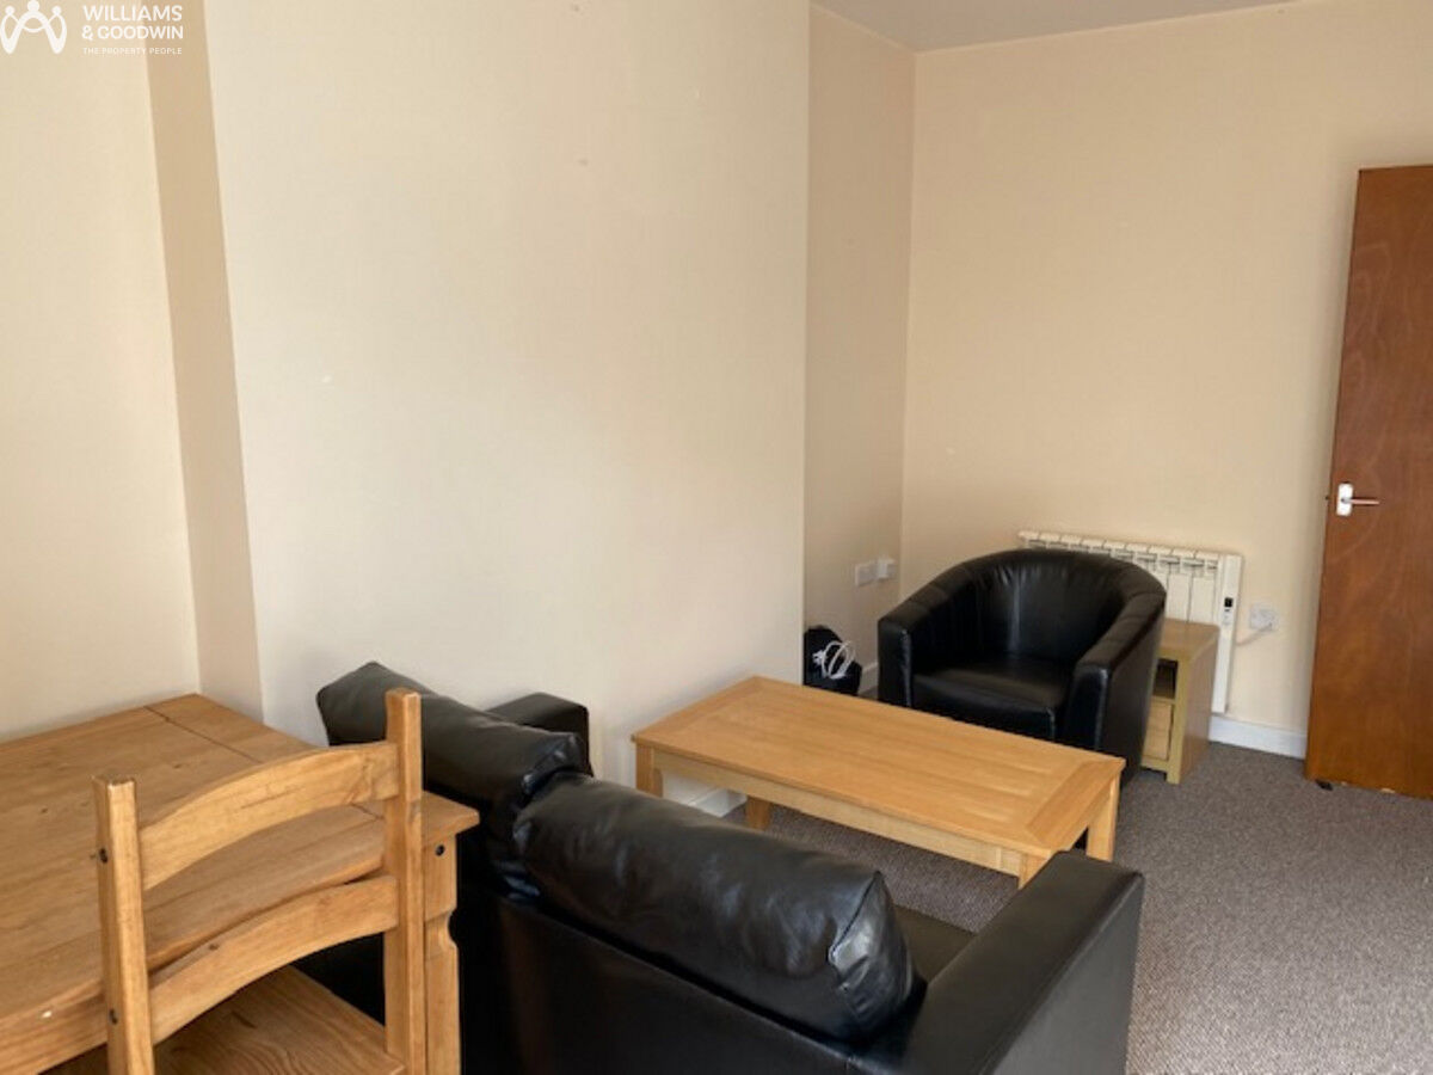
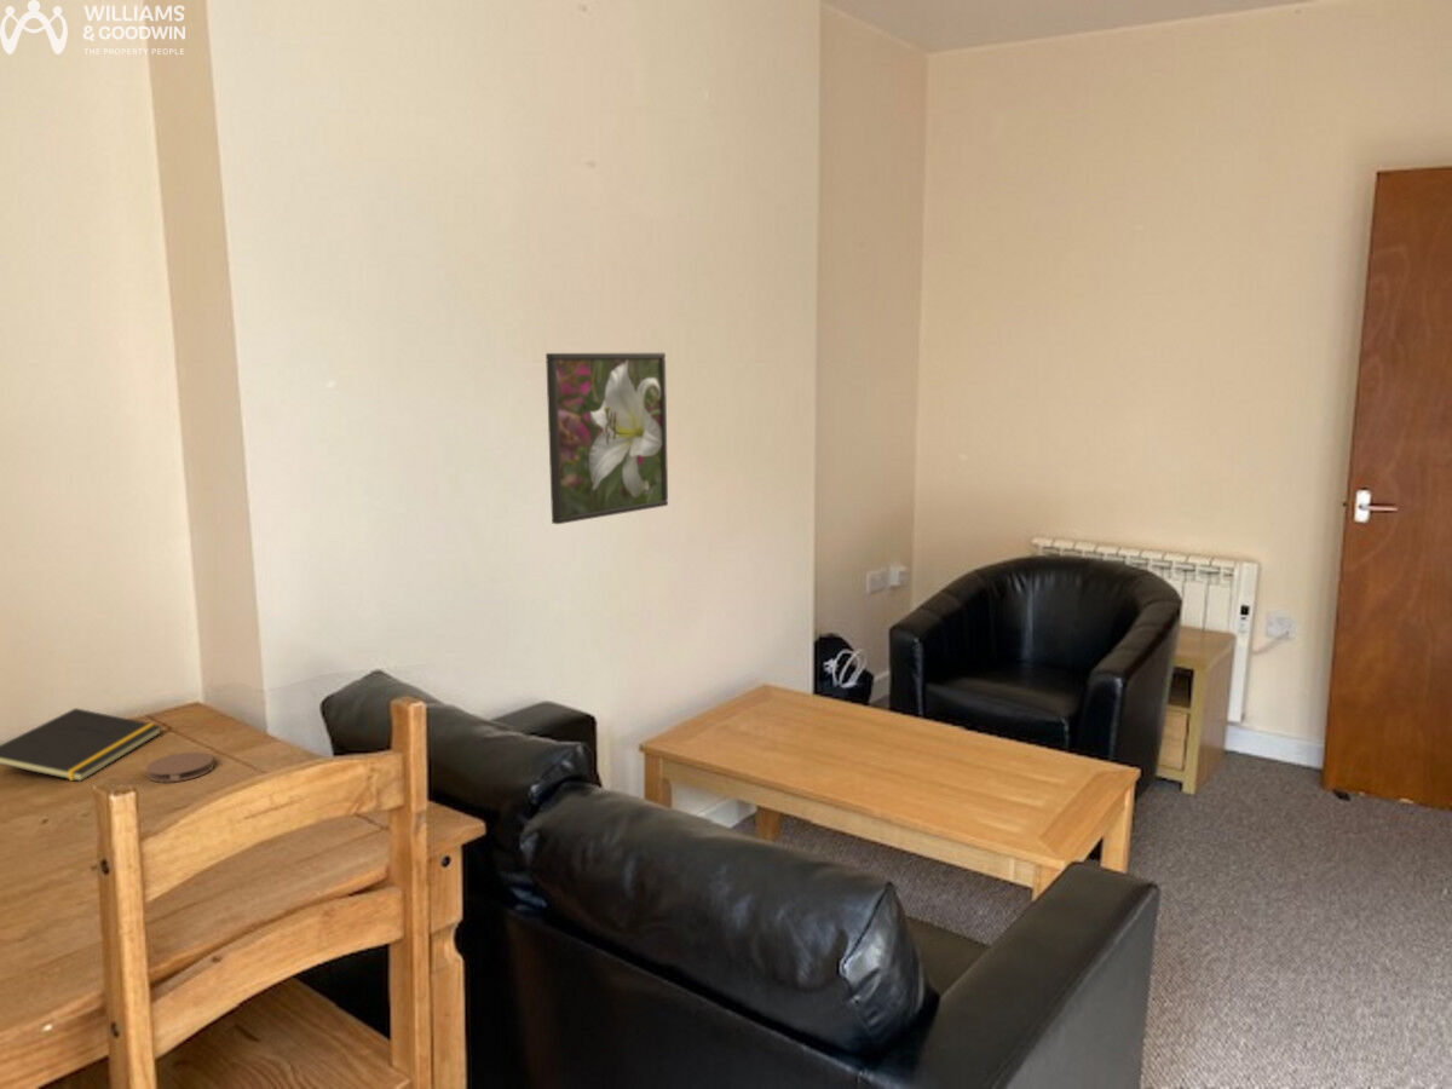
+ coaster (180, 766)
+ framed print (611, 434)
+ notepad (77, 742)
